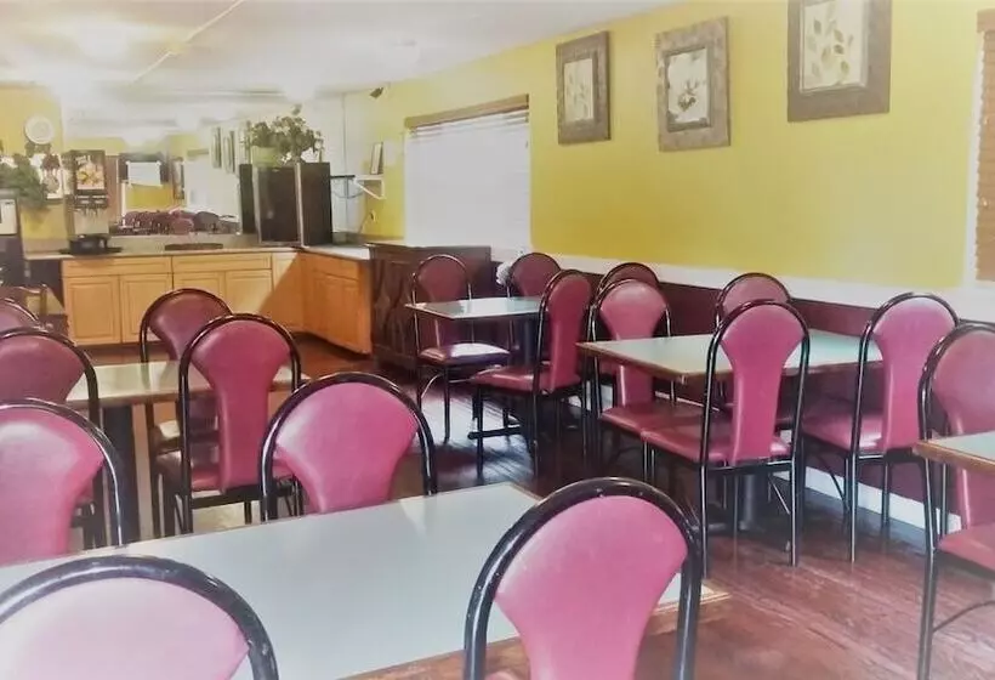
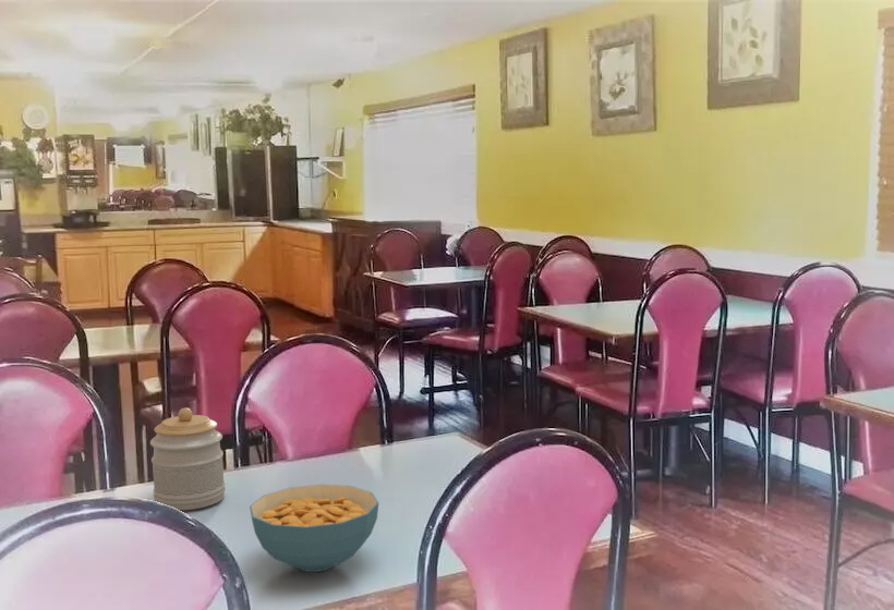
+ cereal bowl (315, 534)
+ jar (188, 454)
